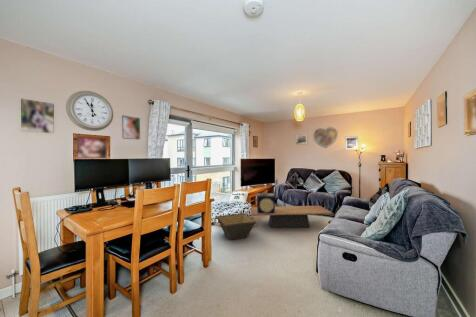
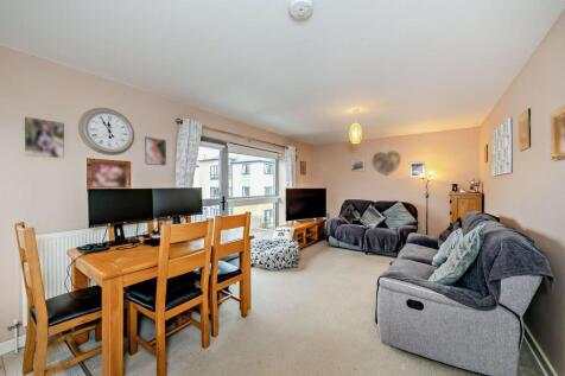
- decorative cube (265, 202)
- basket (235, 227)
- coffee table (288, 217)
